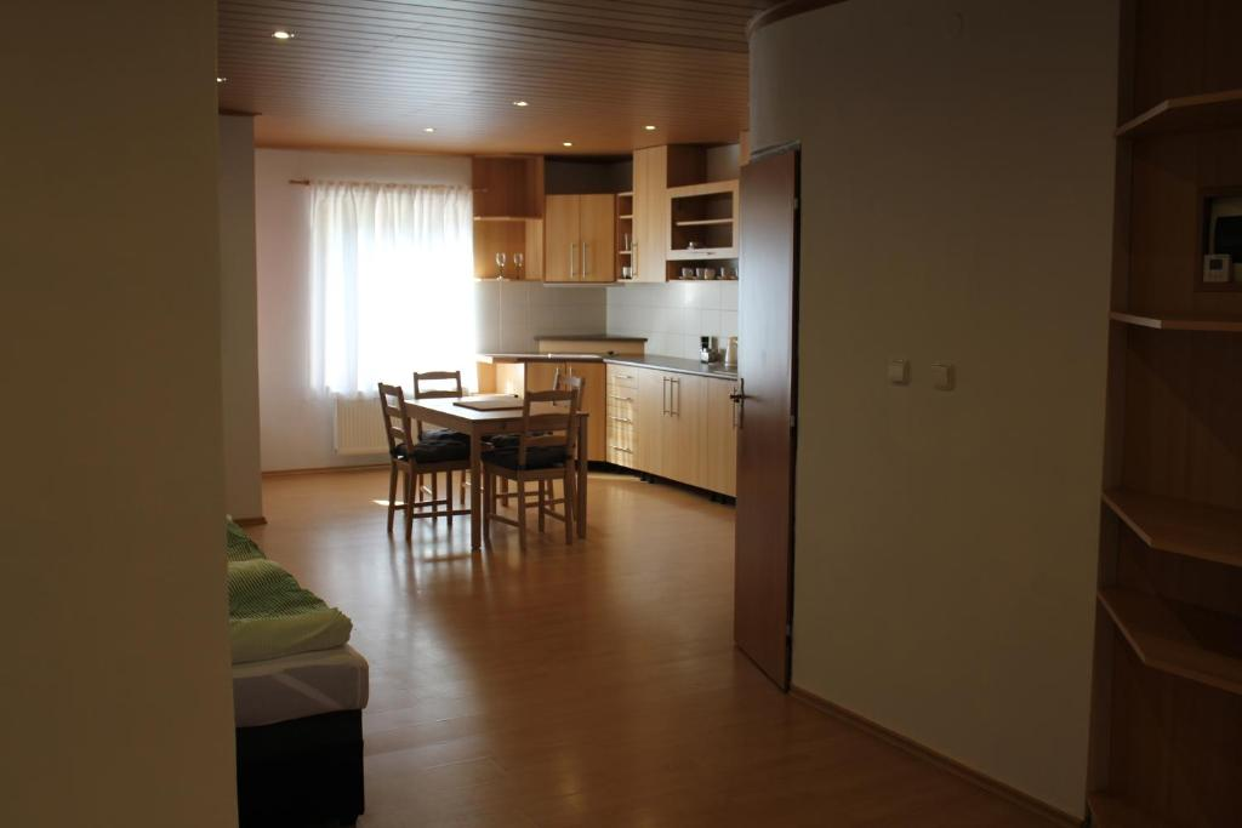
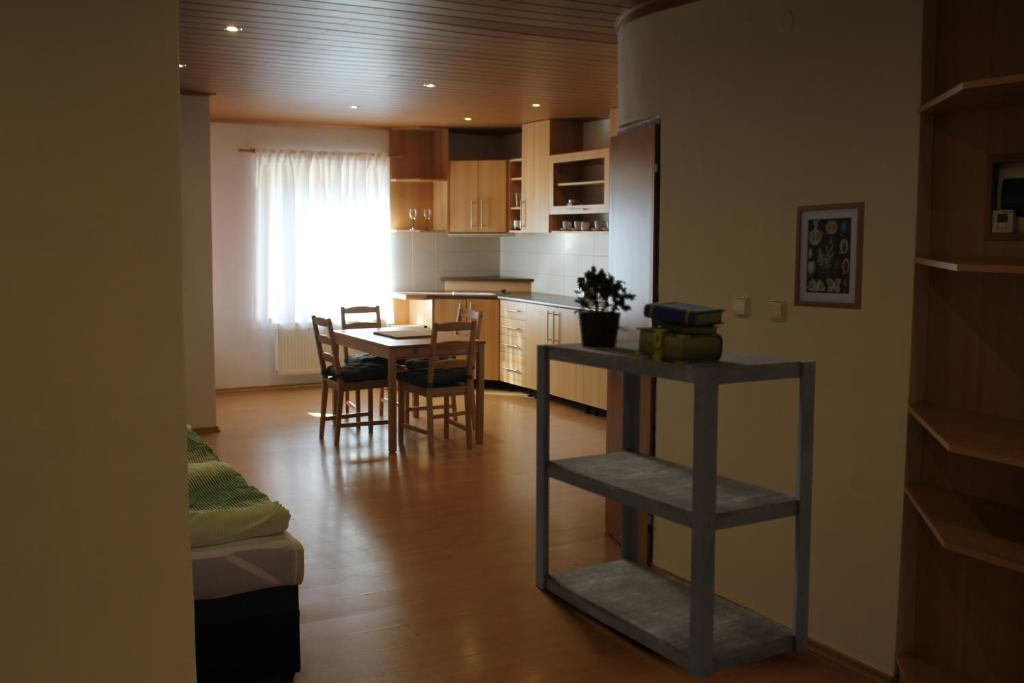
+ shelving unit (662, 485)
+ stack of books (682, 330)
+ potted plant (598, 305)
+ wall art (827, 256)
